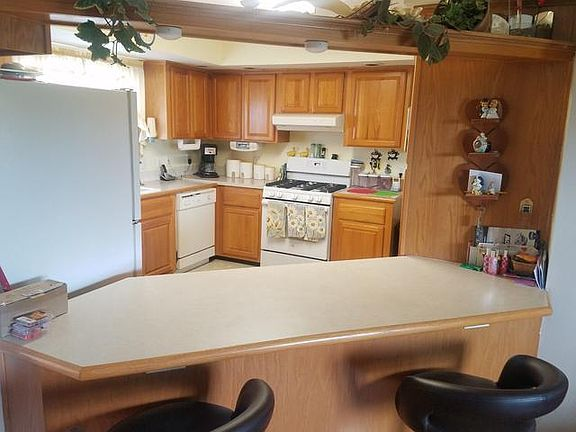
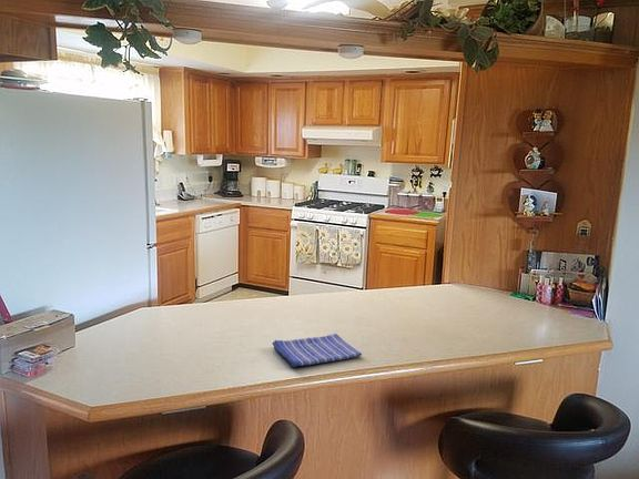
+ dish towel (315, 348)
